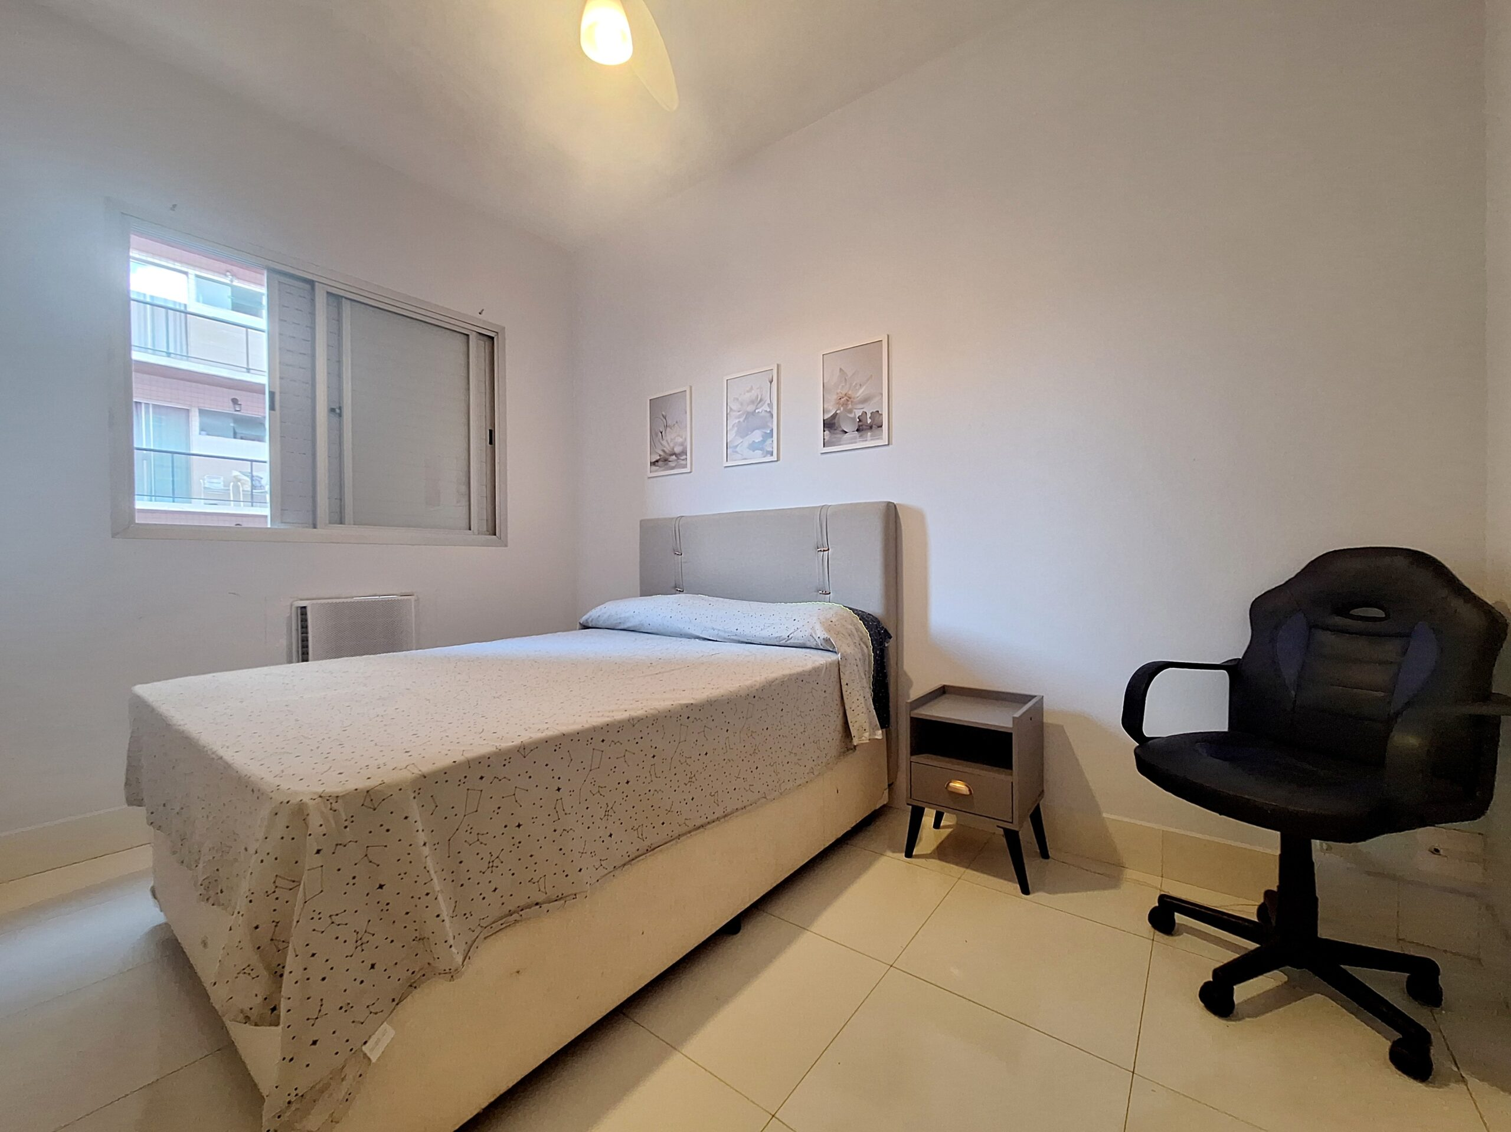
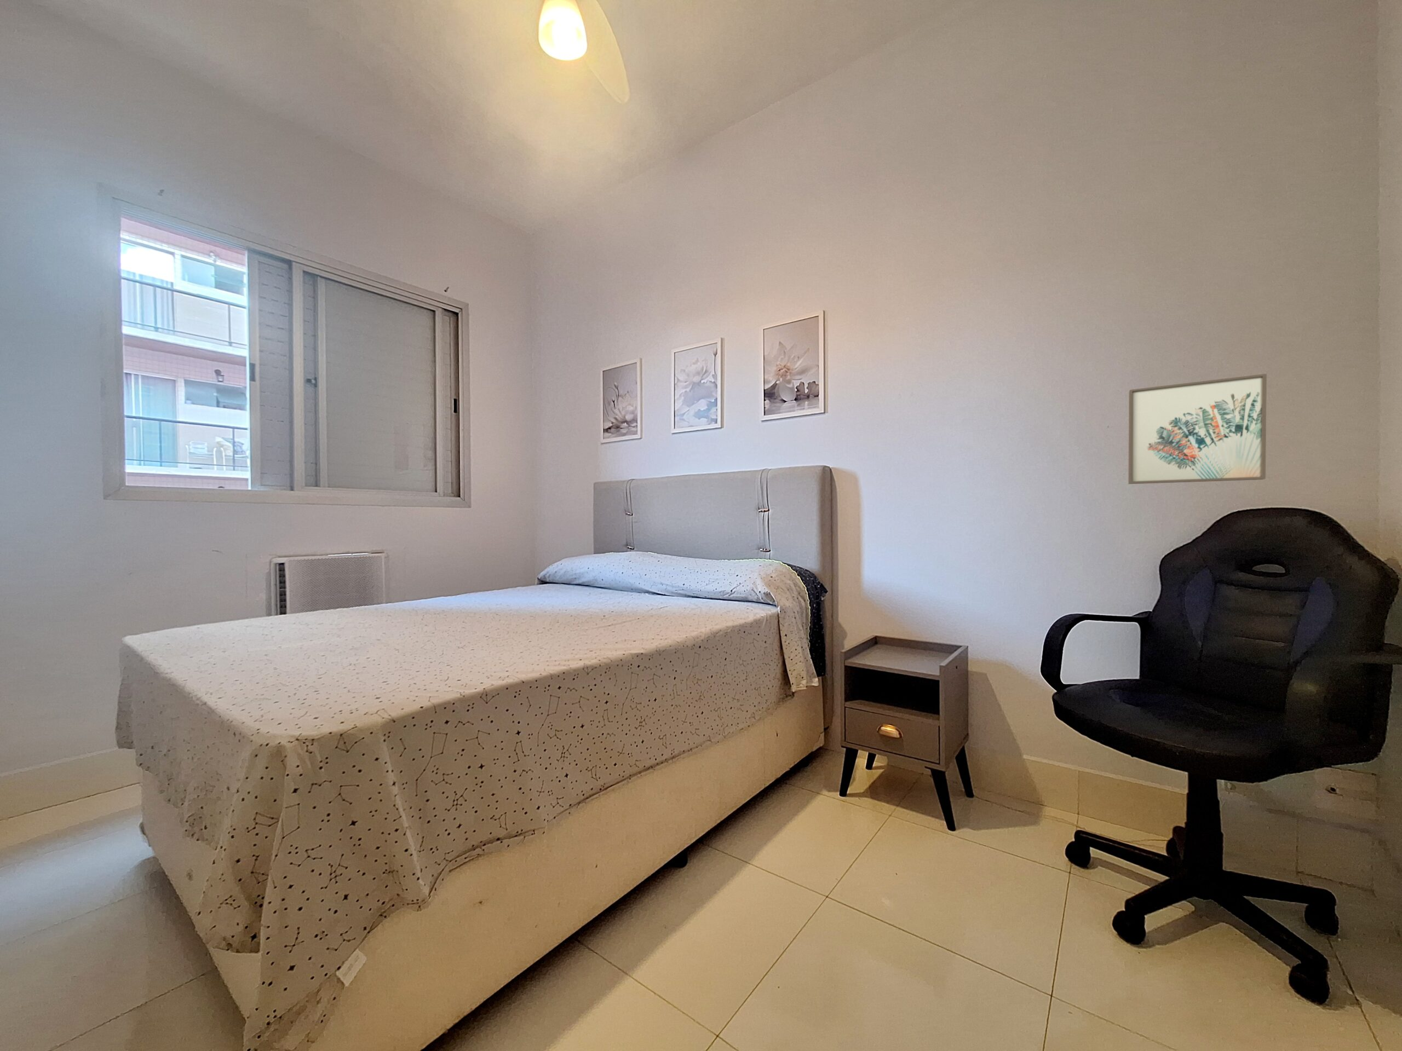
+ wall art (1192, 433)
